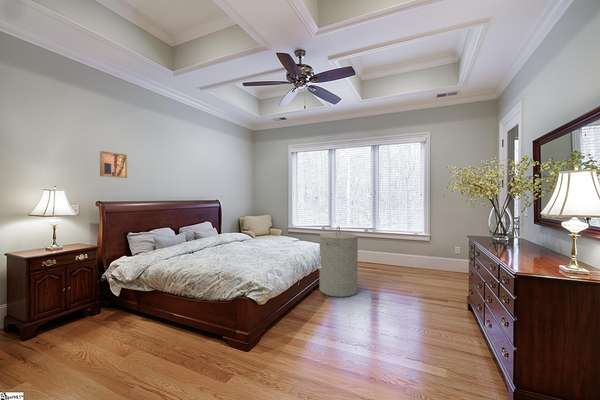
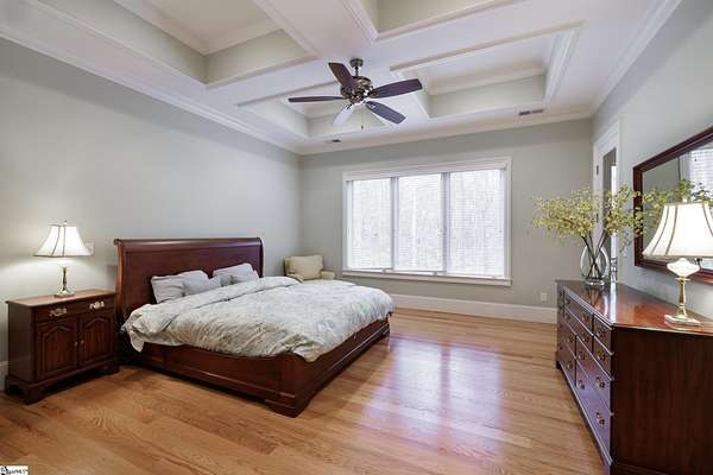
- wall art (114, 165)
- laundry hamper (338, 258)
